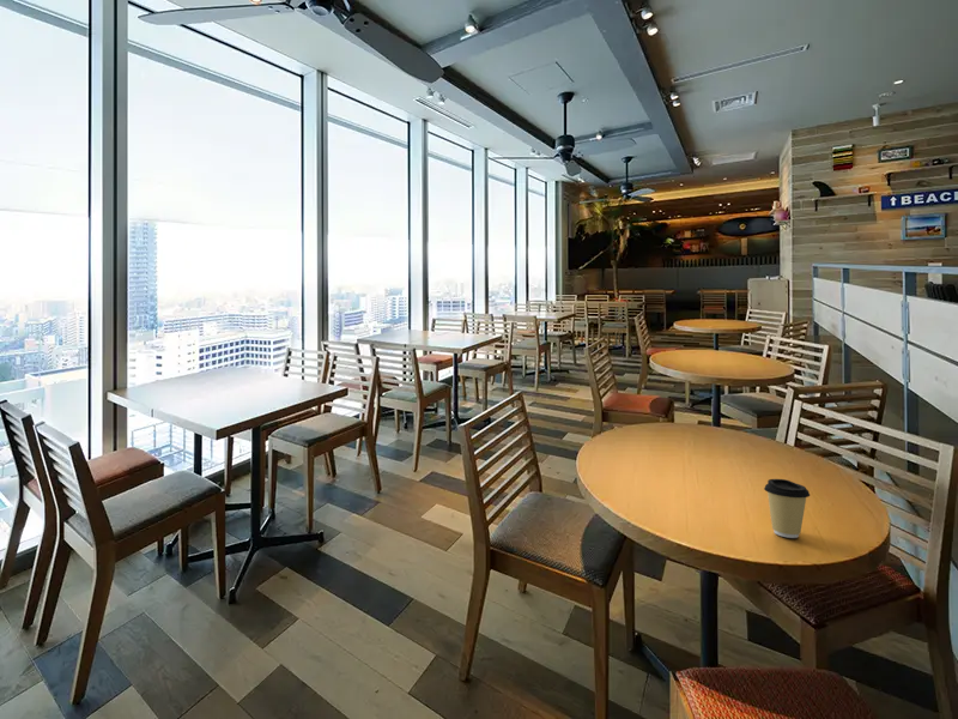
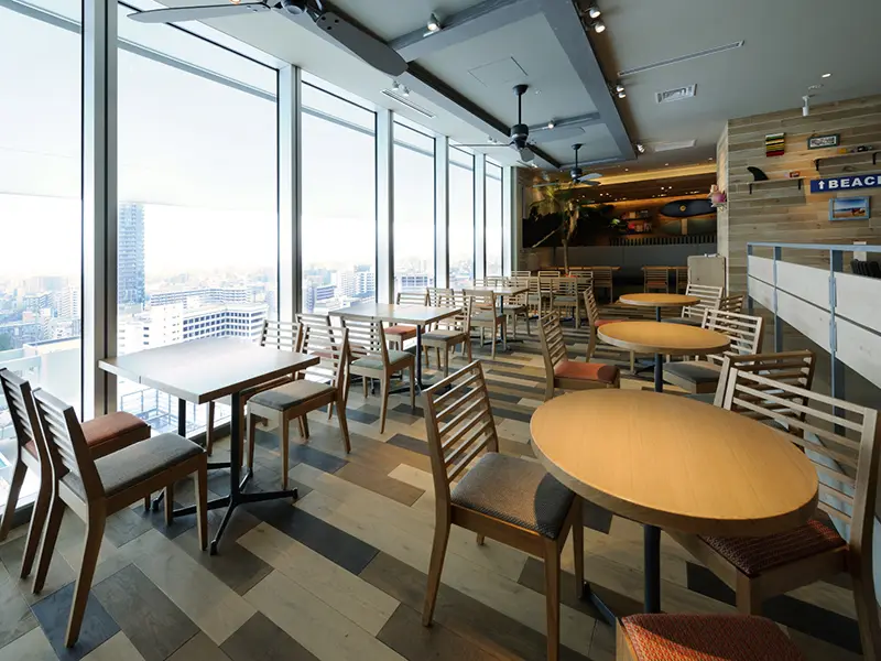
- coffee cup (786, 508)
